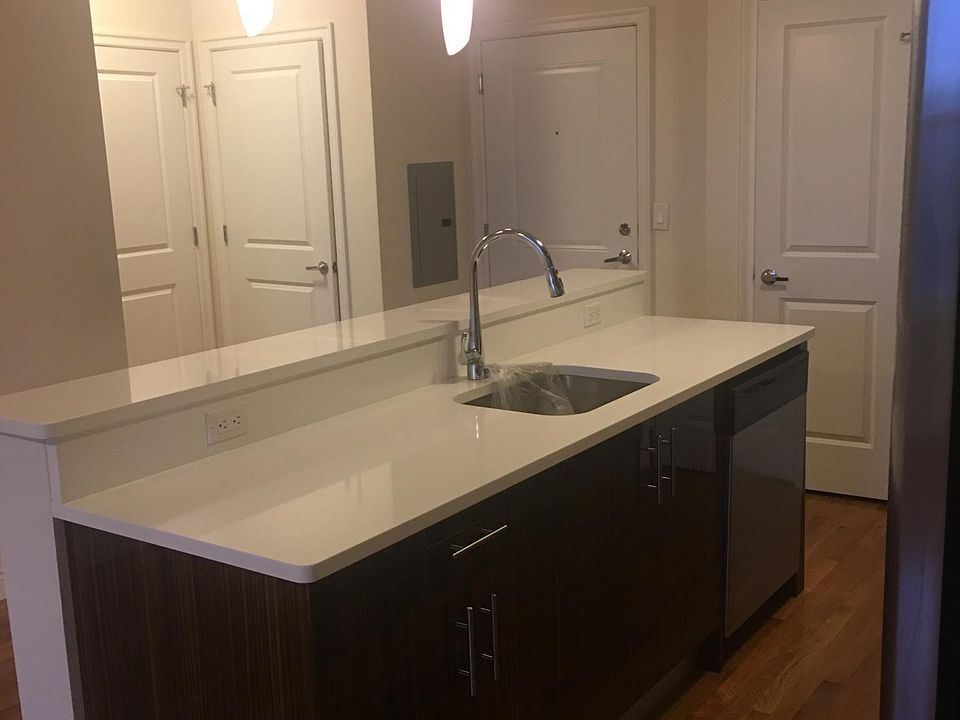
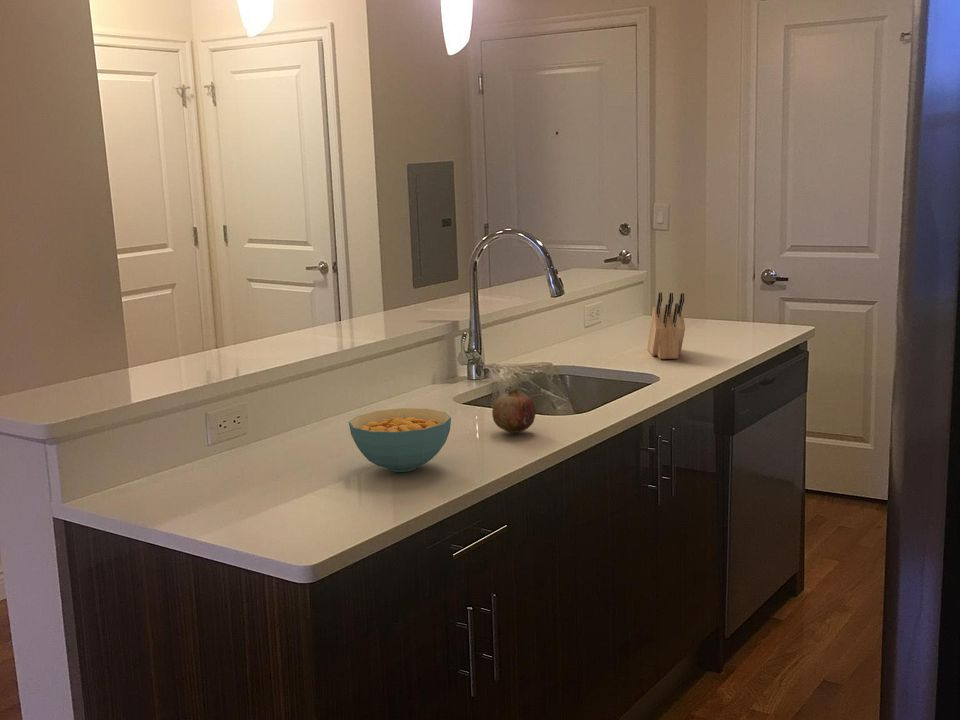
+ cereal bowl (401, 443)
+ fruit (513, 410)
+ knife block (666, 322)
